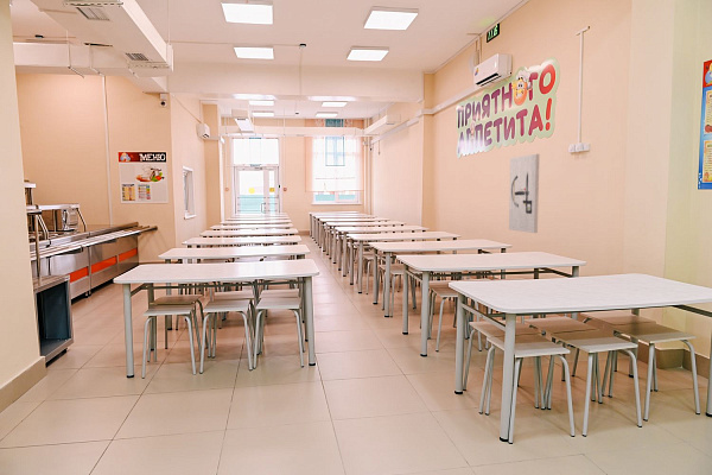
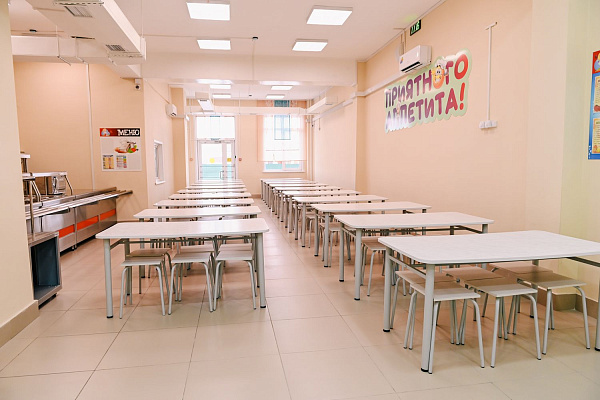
- wall art (523, 194)
